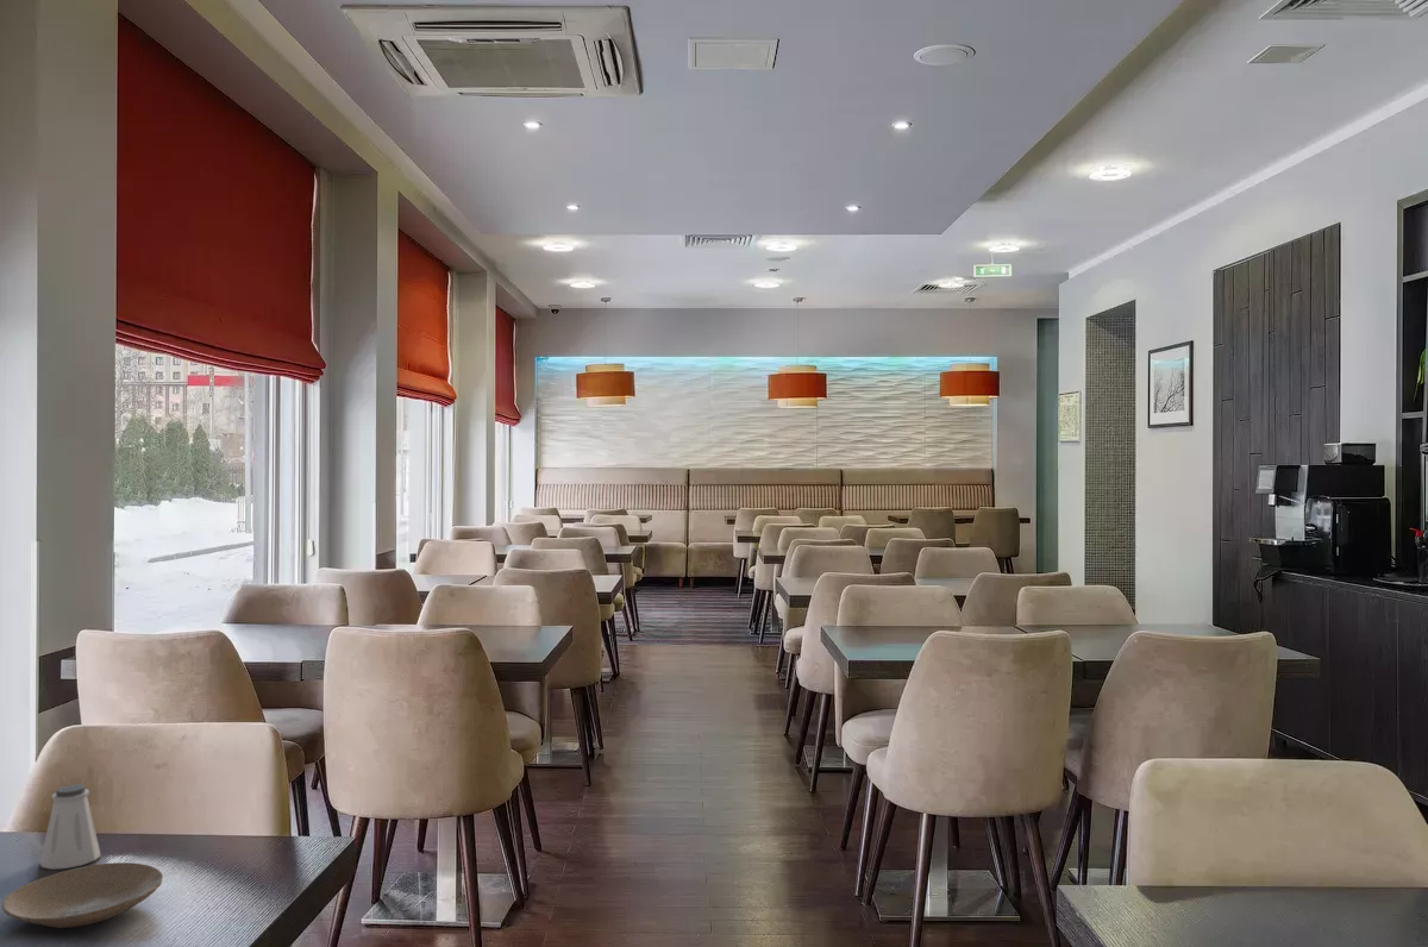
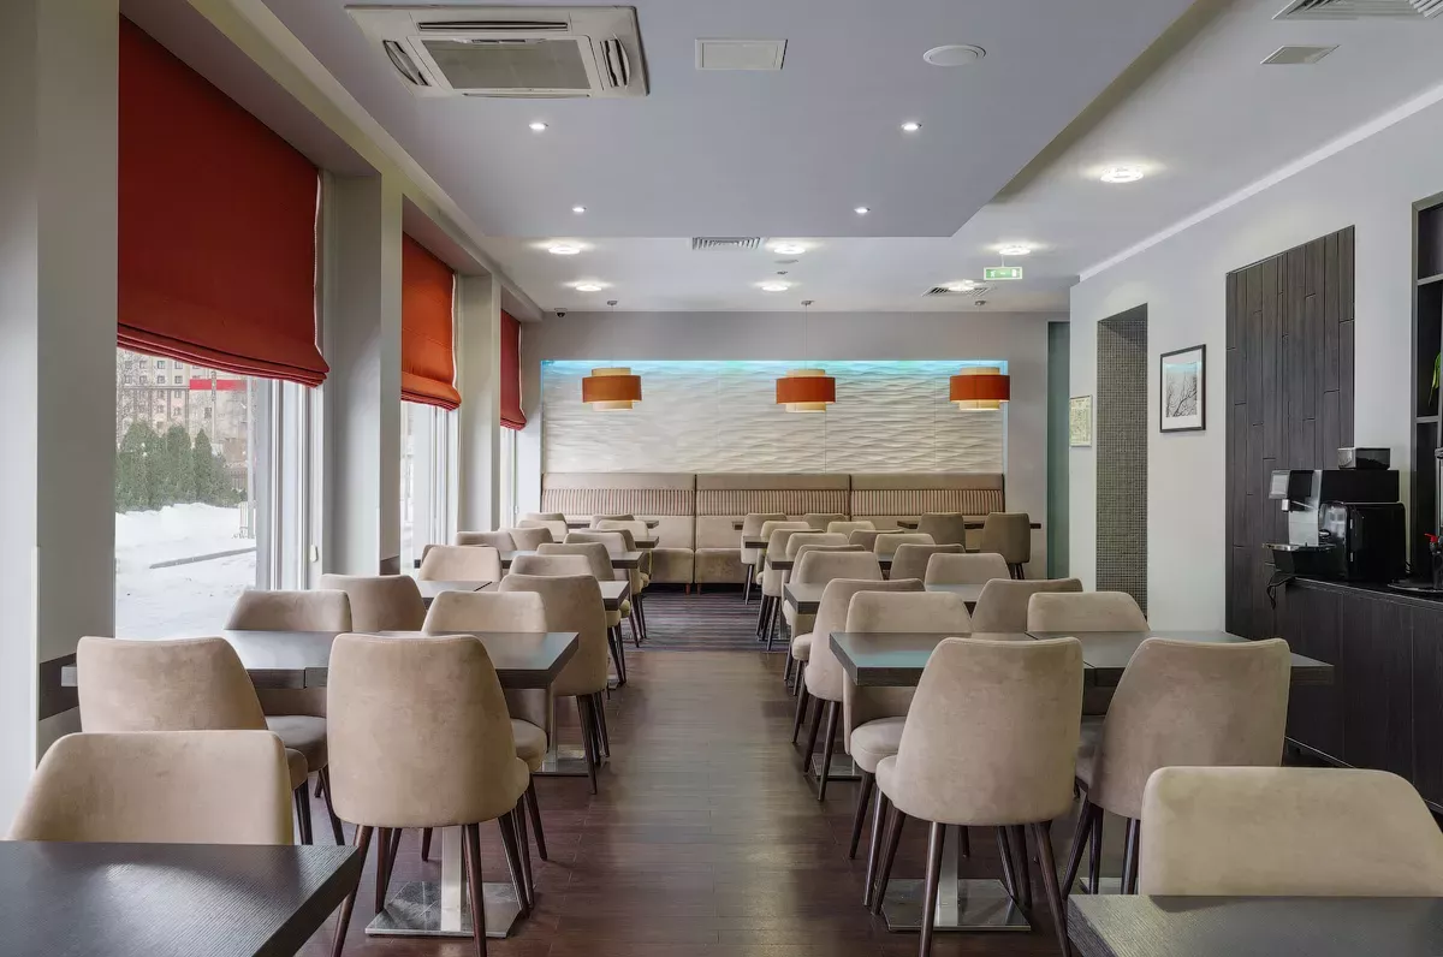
- saltshaker (70, 823)
- plate (84, 899)
